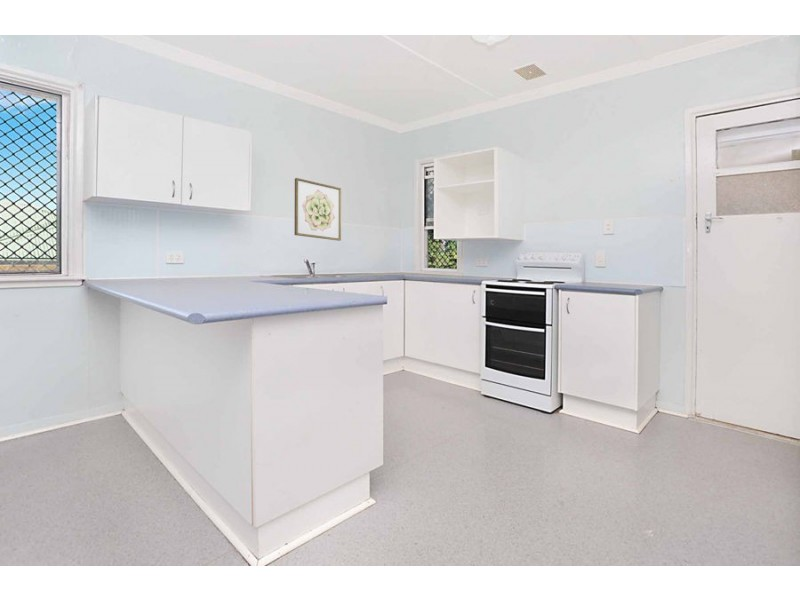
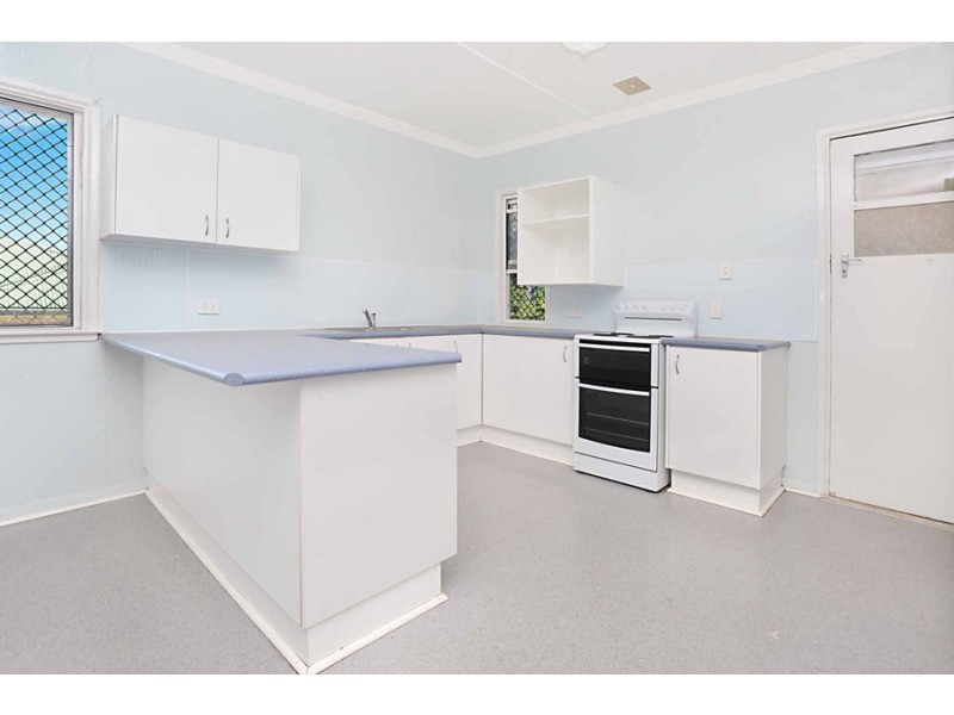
- wall art (318, 210)
